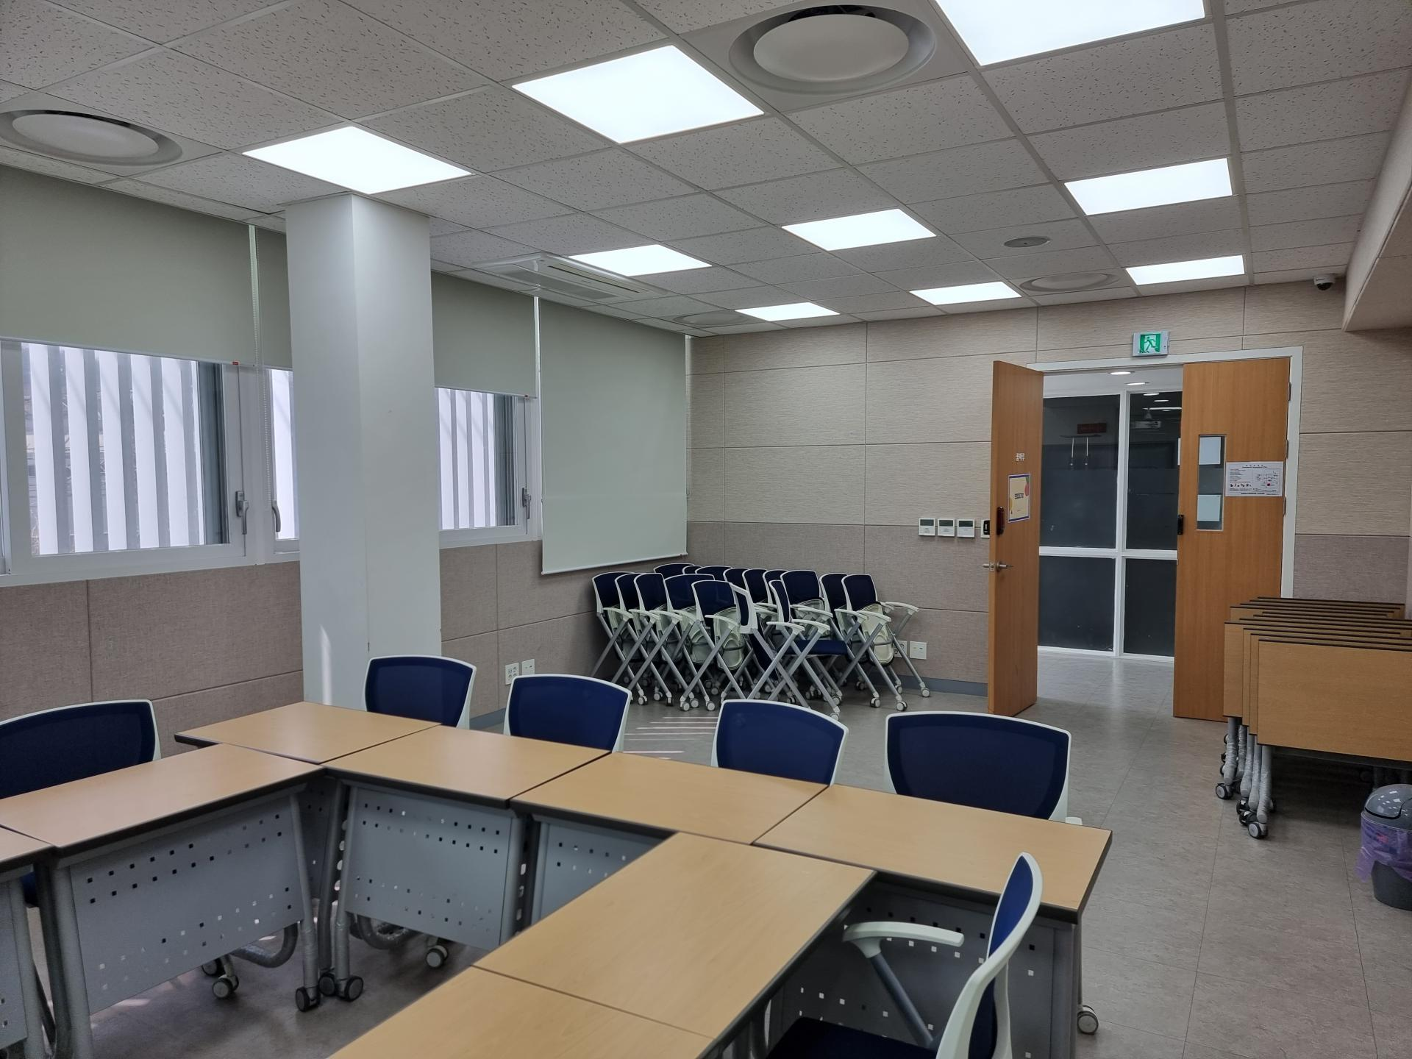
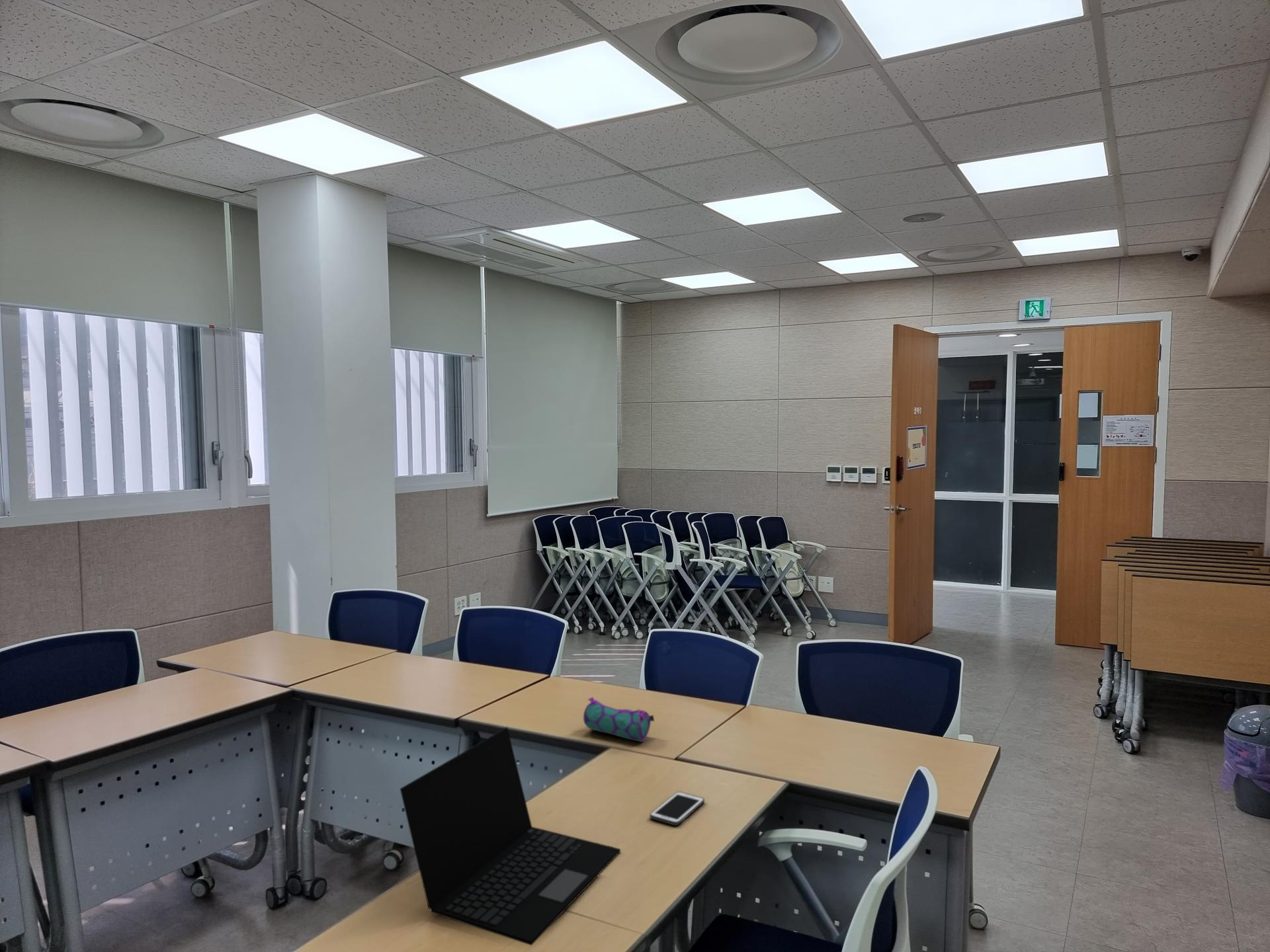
+ cell phone (677, 808)
+ laptop (516, 822)
+ pencil case (617, 719)
